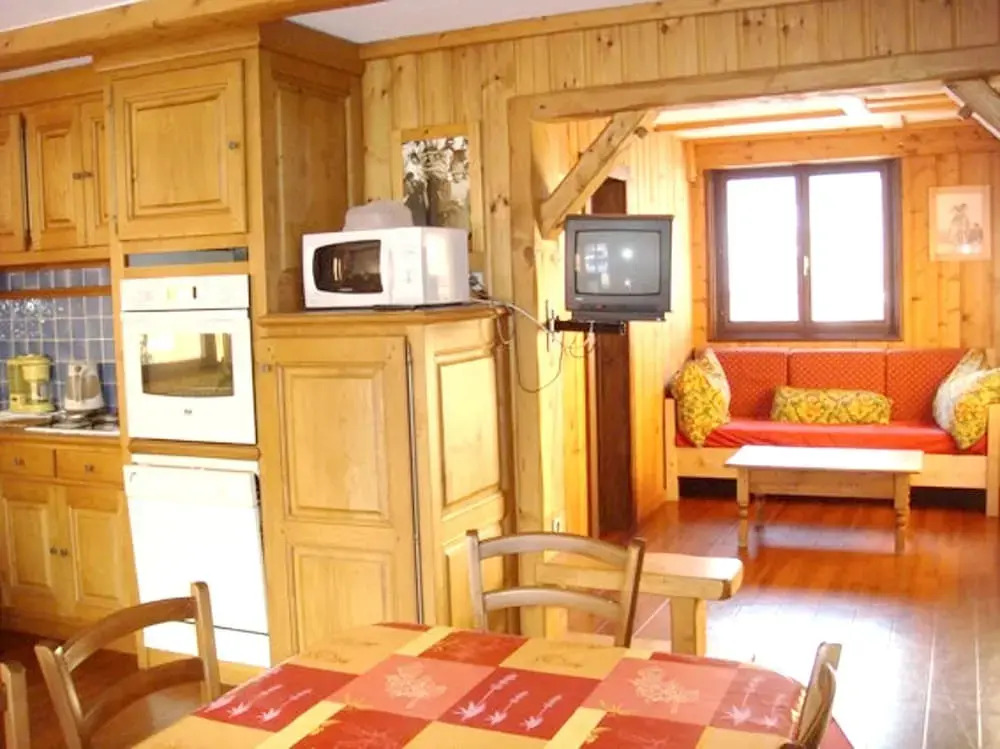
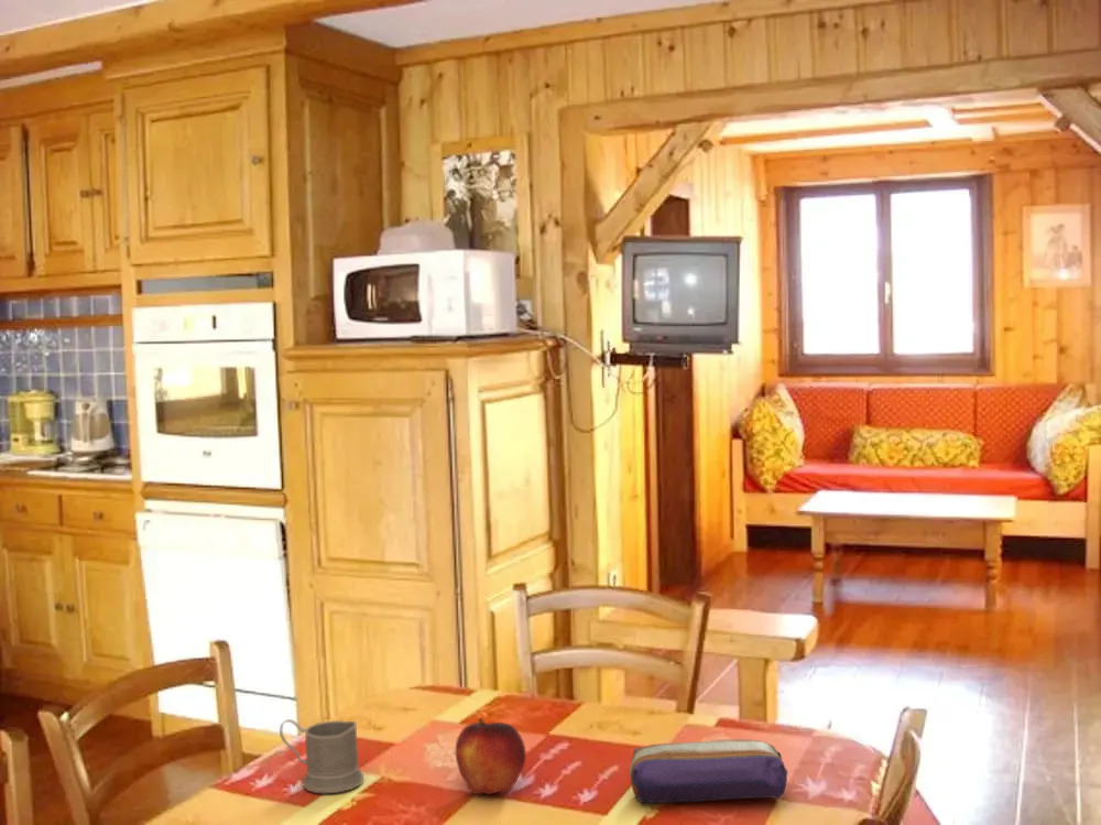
+ fruit (490, 753)
+ pencil case (708, 771)
+ mug (320, 751)
